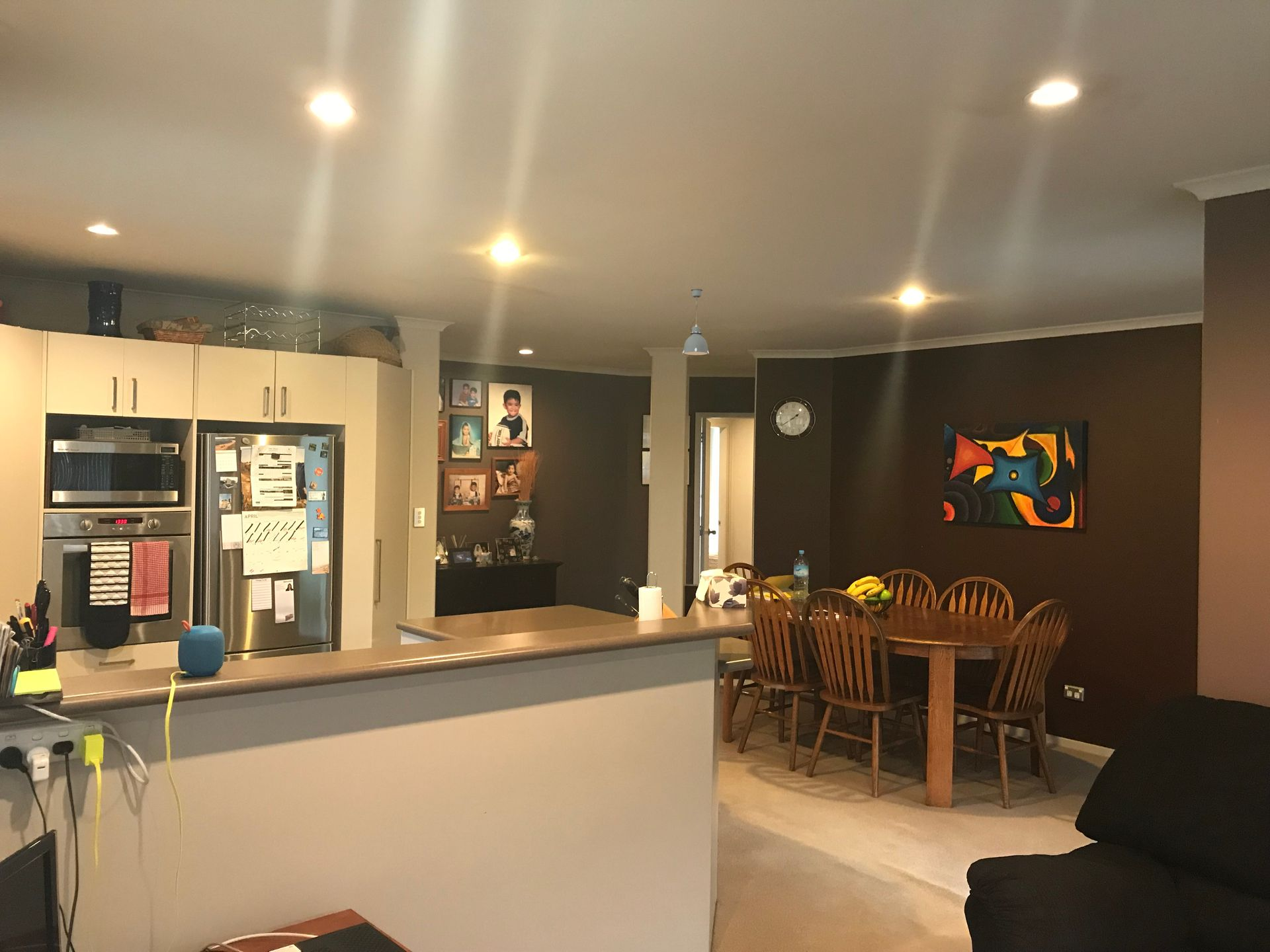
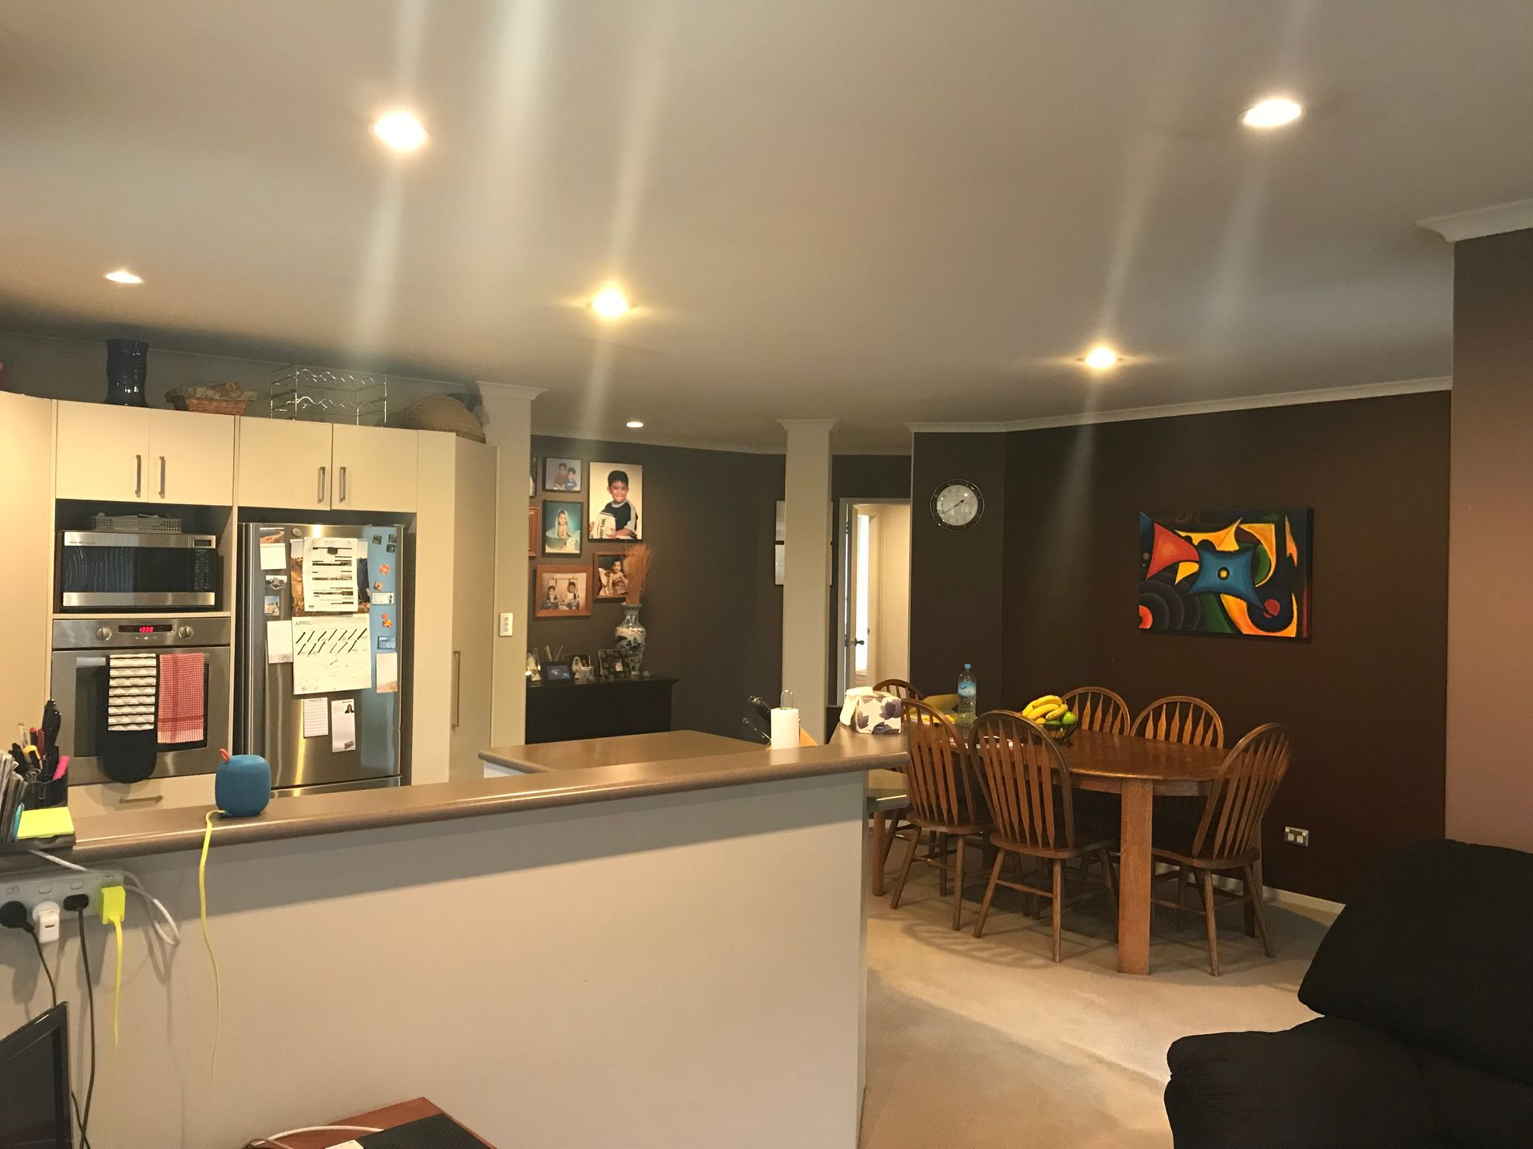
- pendant light (696, 323)
